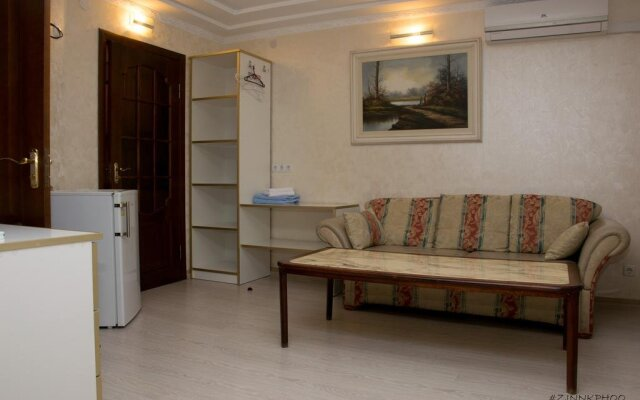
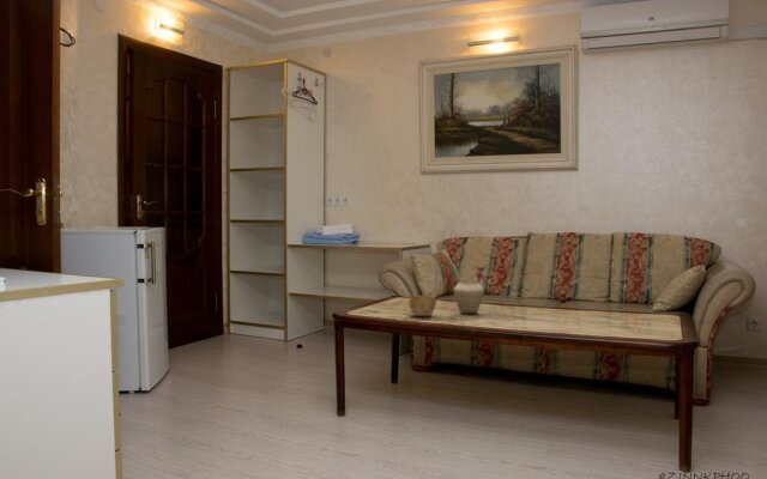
+ bowl (422, 305)
+ vase (471, 287)
